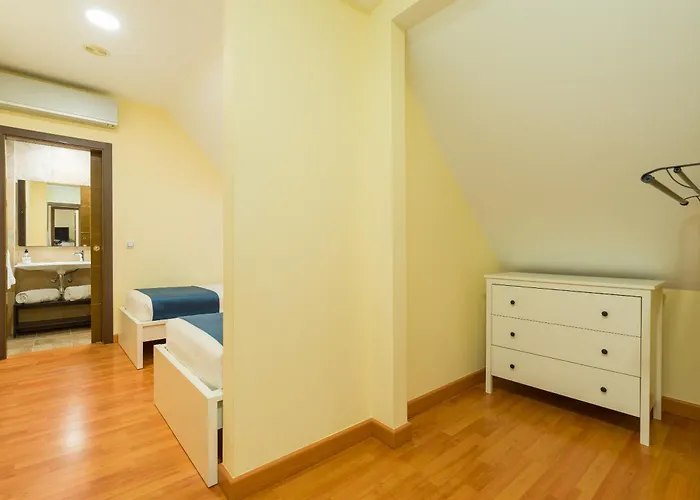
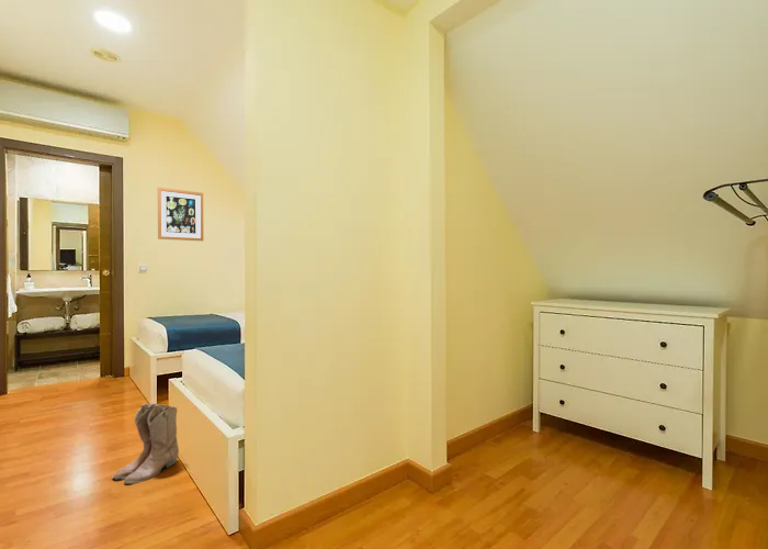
+ wall art (181, 215)
+ boots (146, 438)
